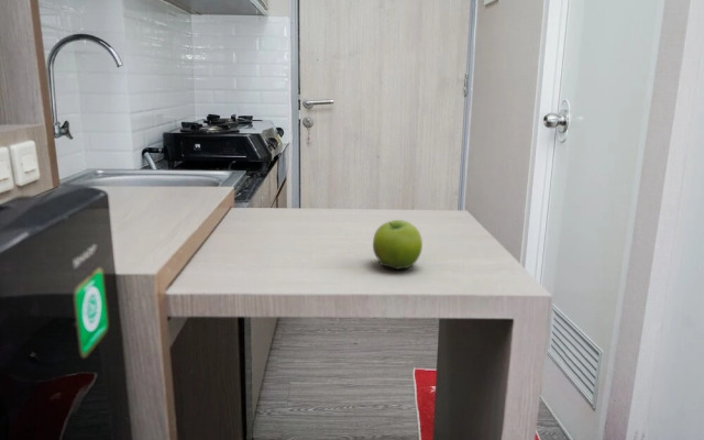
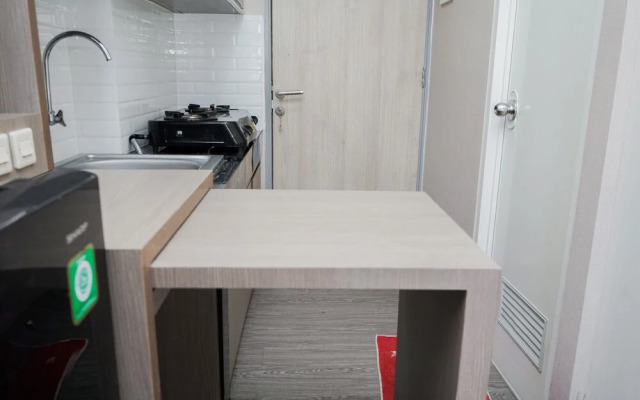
- fruit (397, 243)
